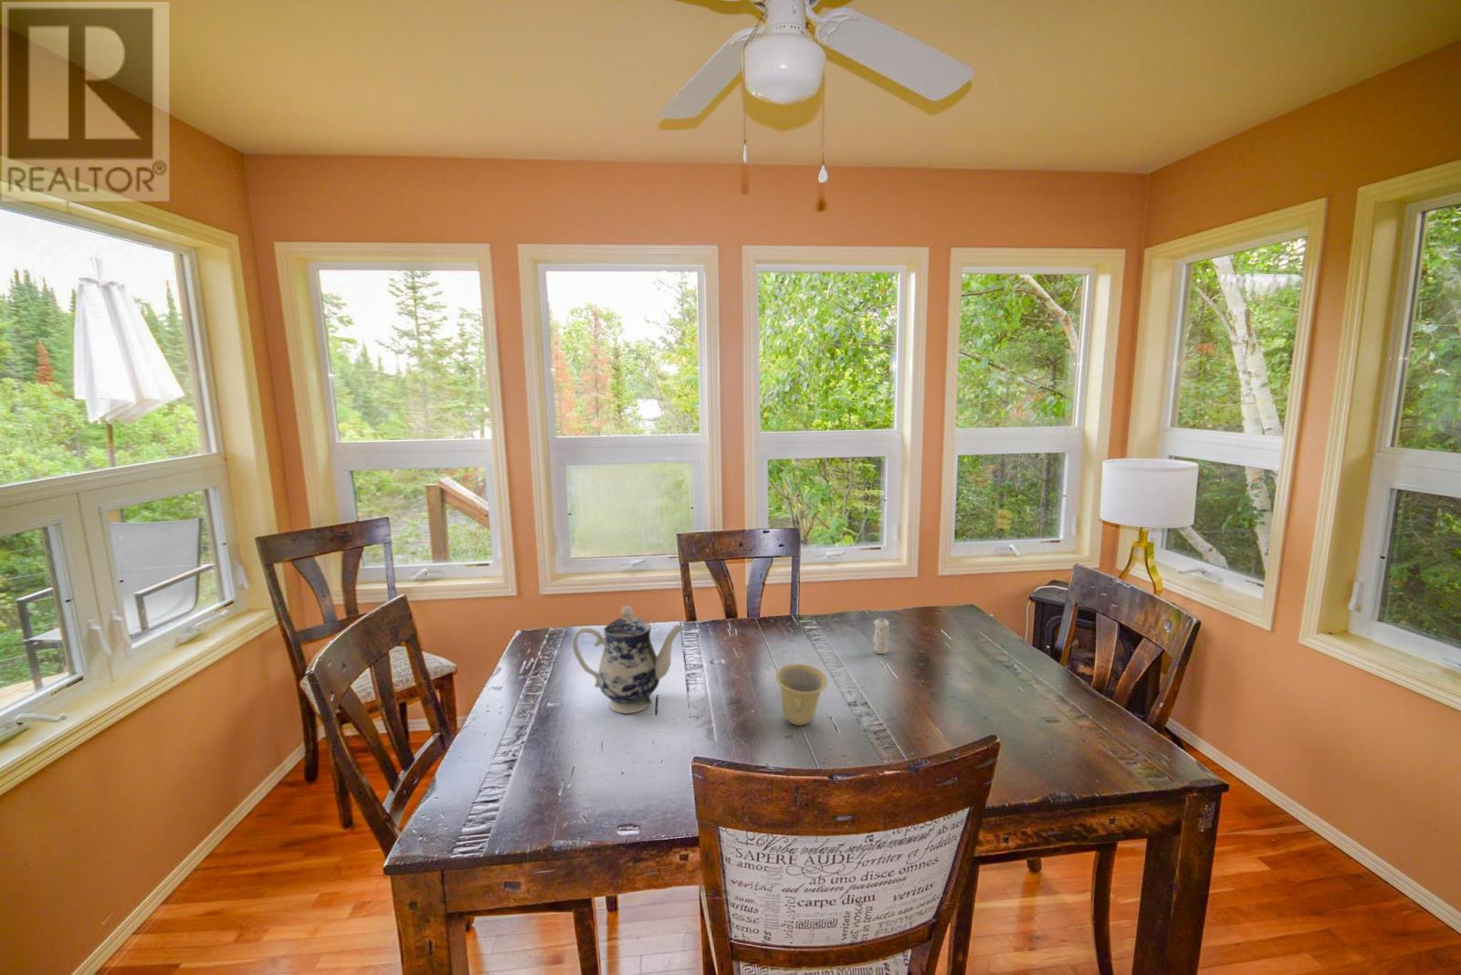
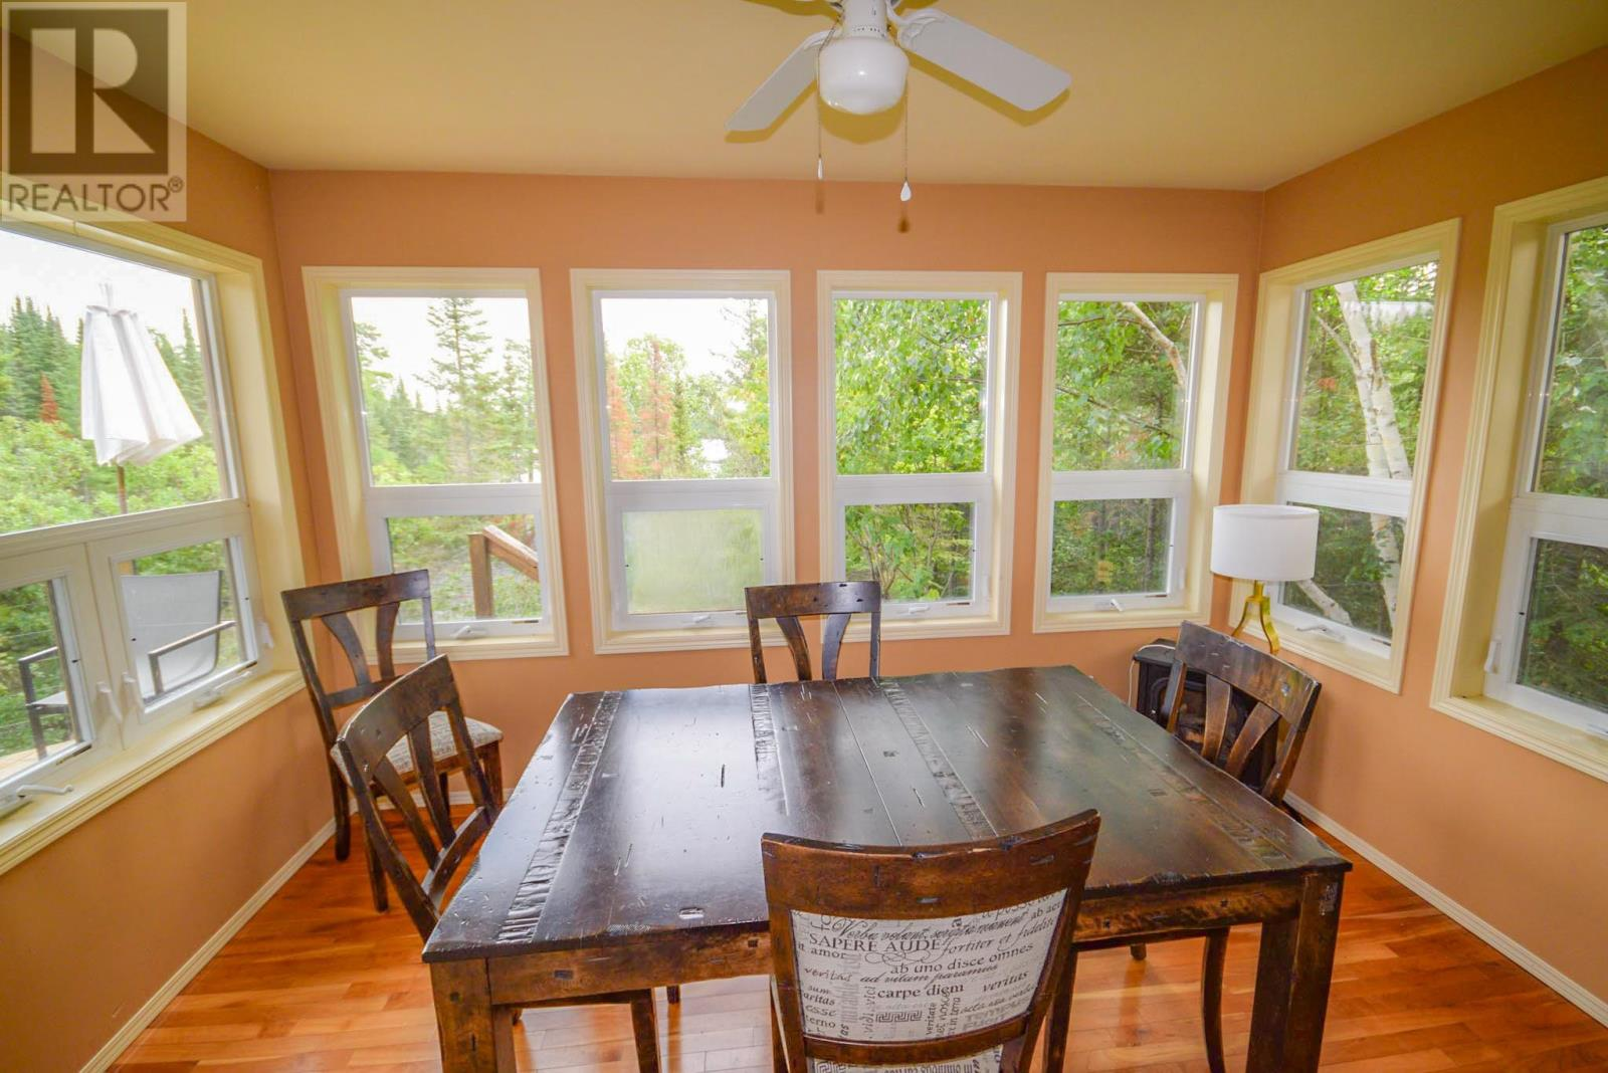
- teapot (628, 655)
- candle (881, 632)
- cup (801, 699)
